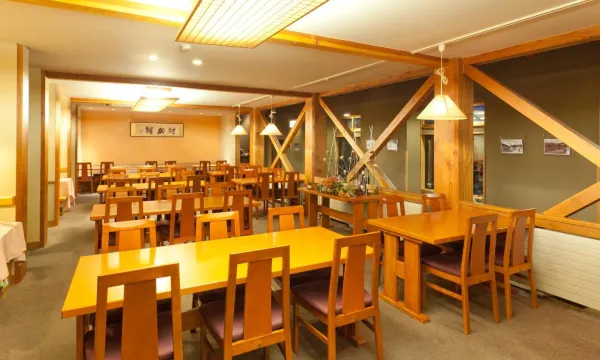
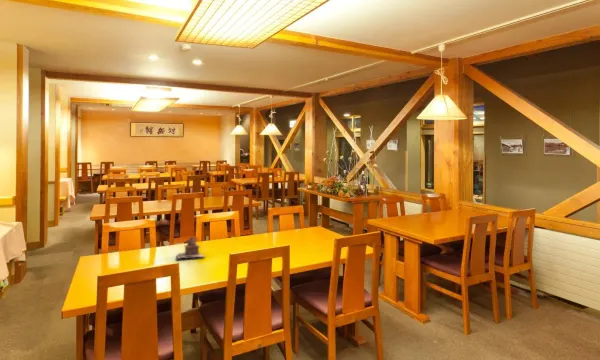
+ teapot (190, 246)
